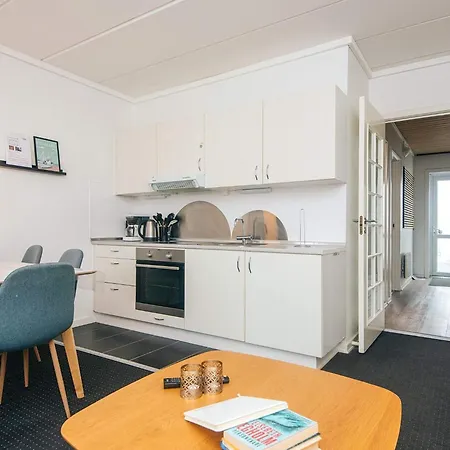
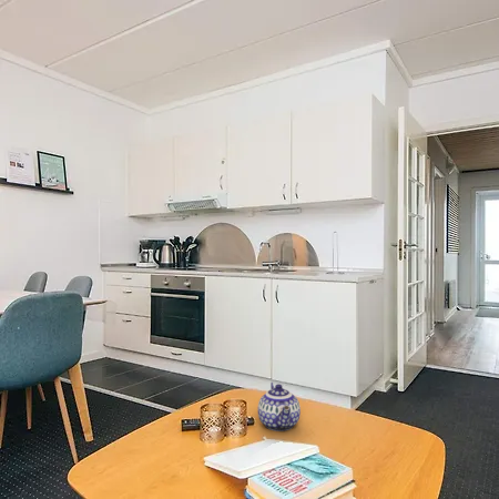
+ teapot (278, 404)
